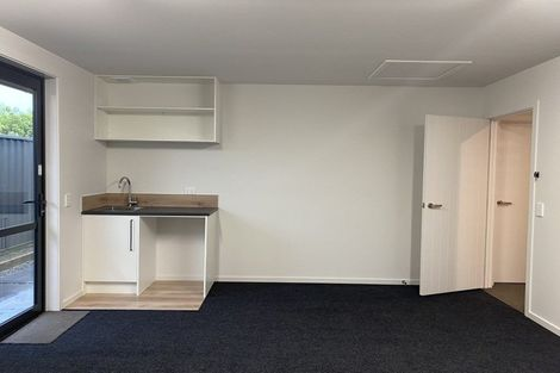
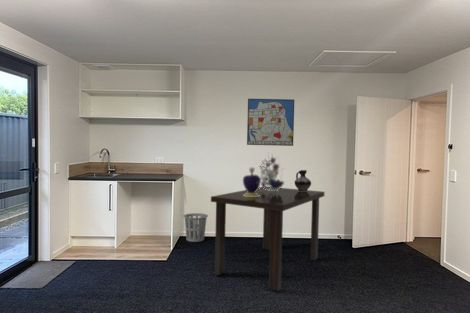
+ waste basket (195, 228)
+ decorative container (251, 181)
+ wall art (270, 122)
+ bouquet (273, 169)
+ ceramic jug (302, 180)
+ dining table (271, 230)
